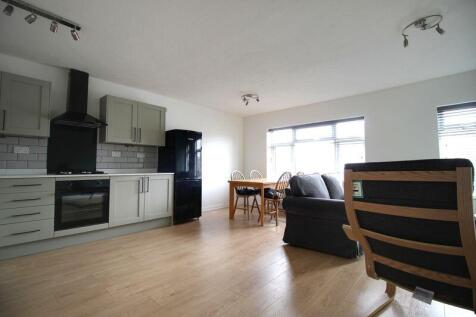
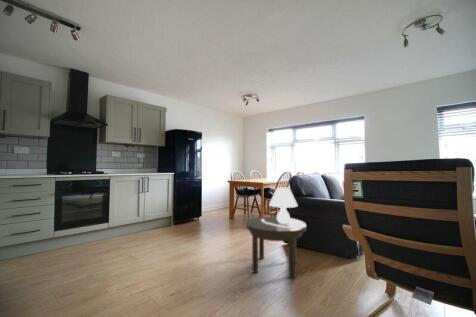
+ side table (275, 240)
+ table lamp (282, 205)
